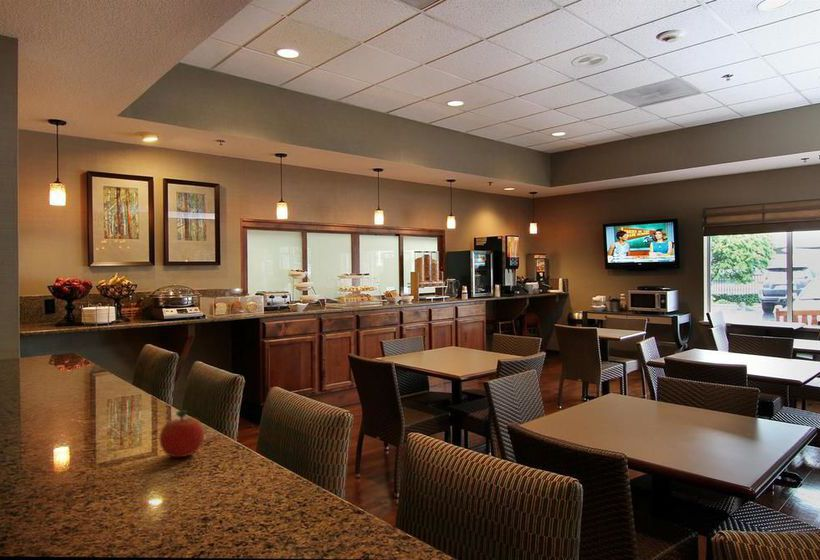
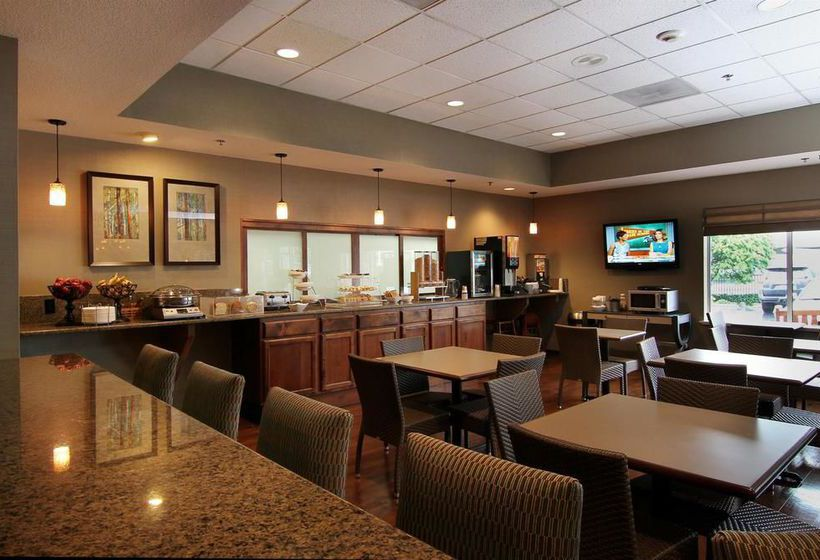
- fruit (182, 433)
